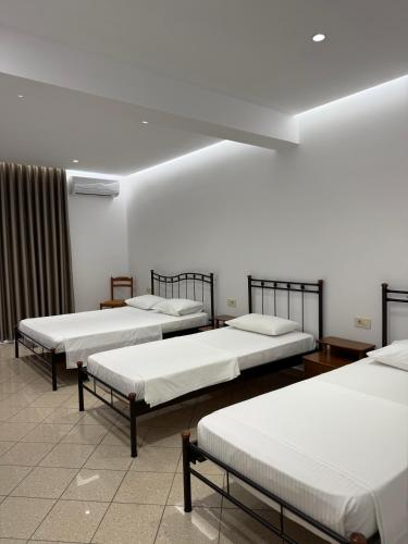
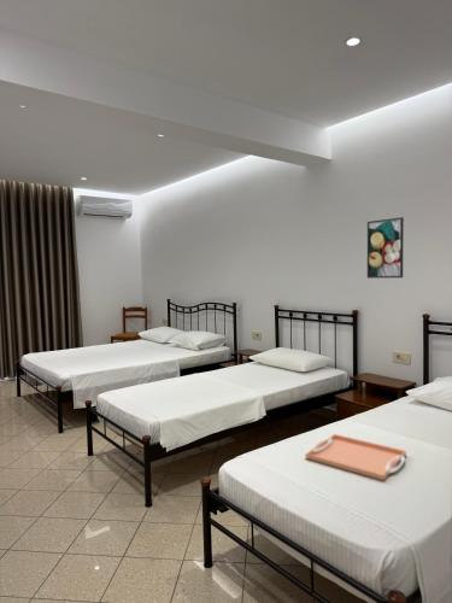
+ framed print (385, 248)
+ serving tray (356, 453)
